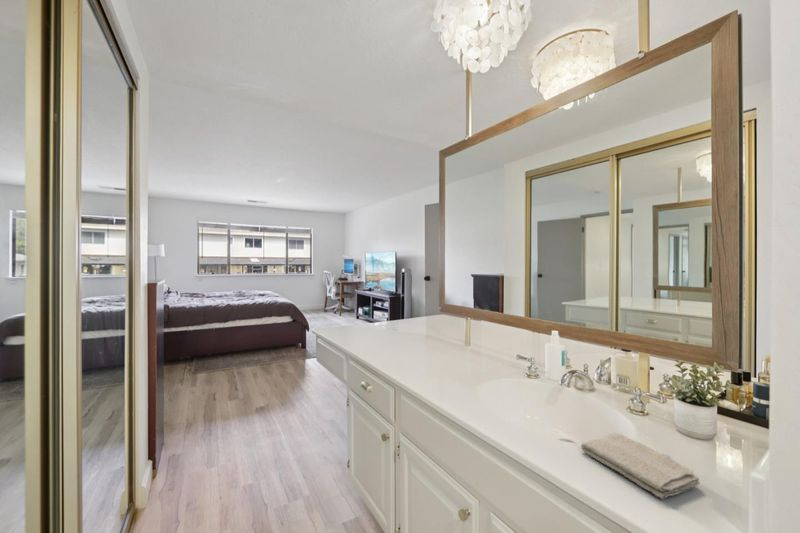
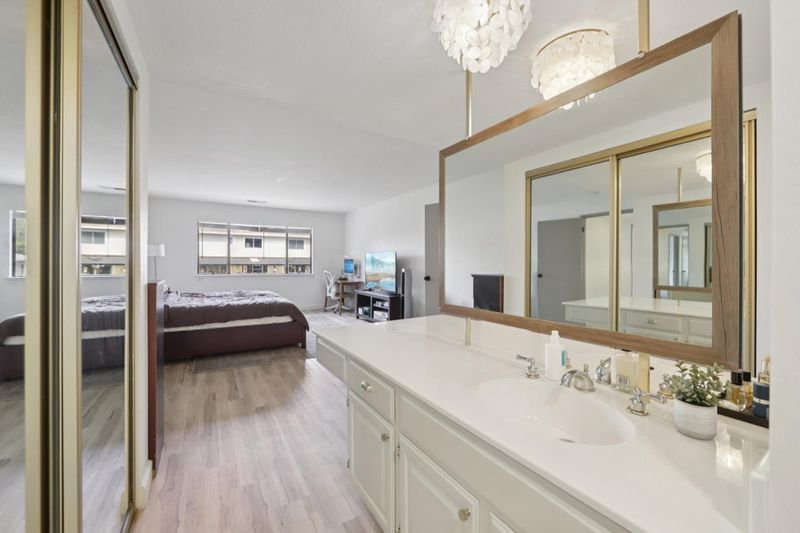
- washcloth (635, 460)
